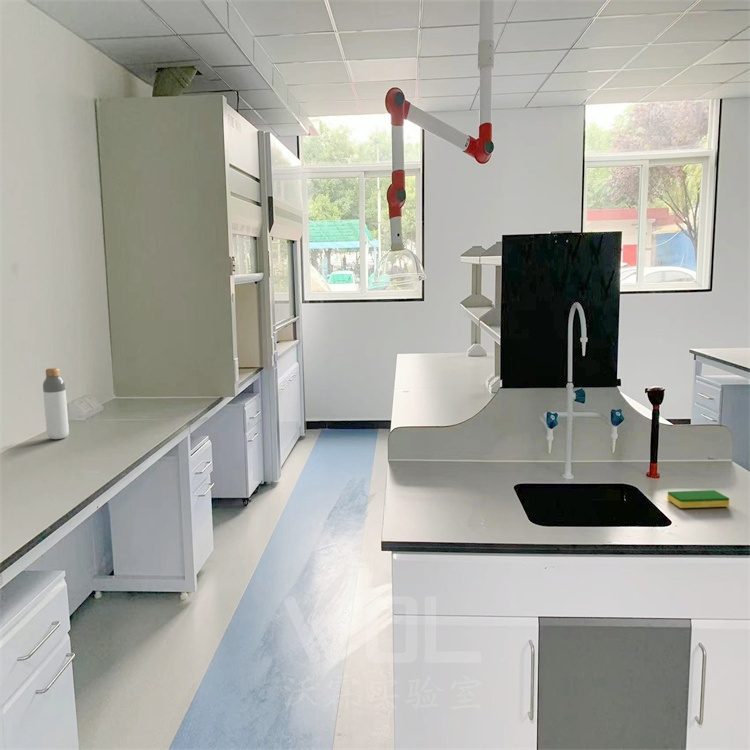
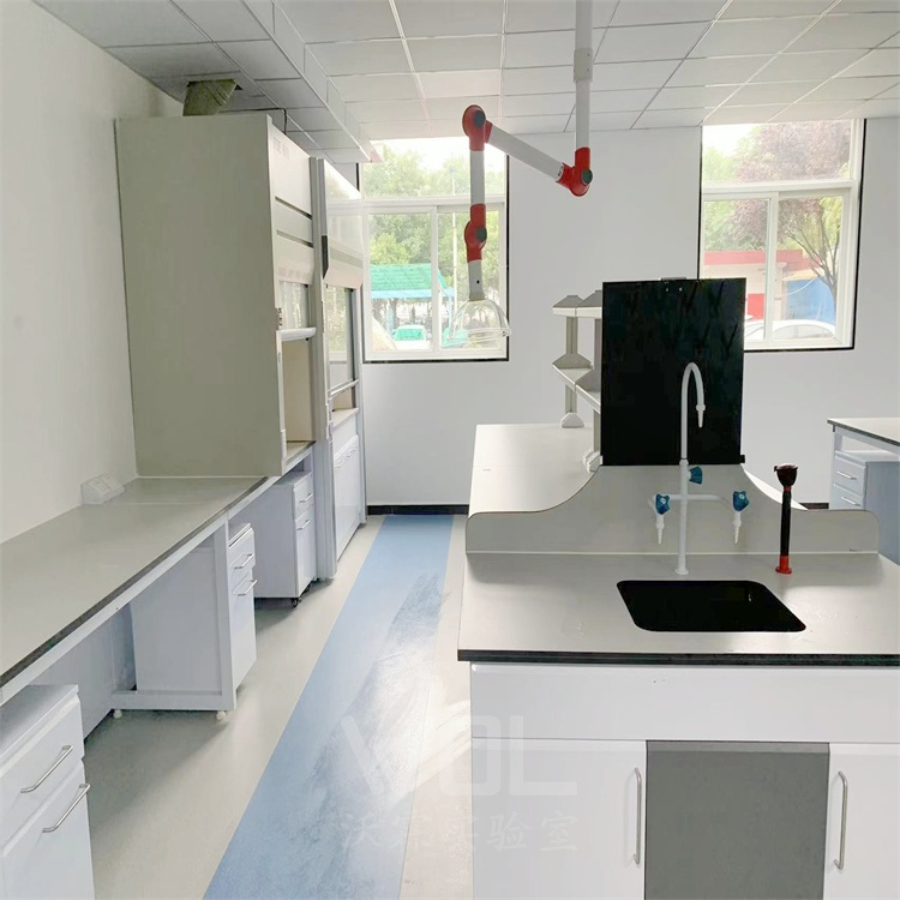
- dish sponge (697, 498)
- bottle (55, 403)
